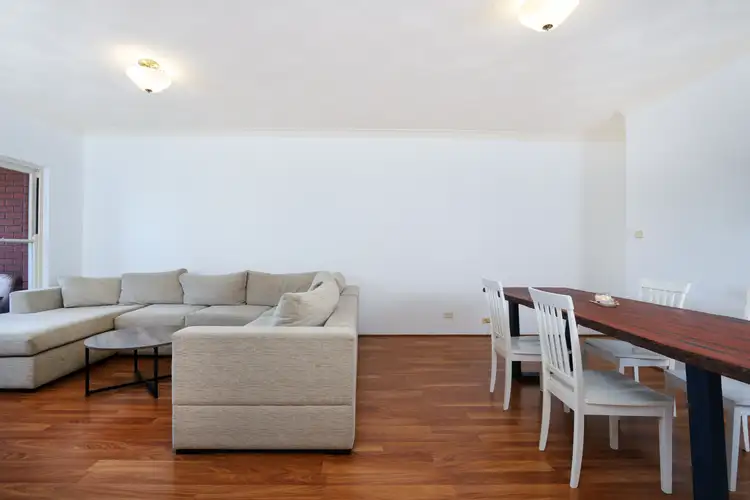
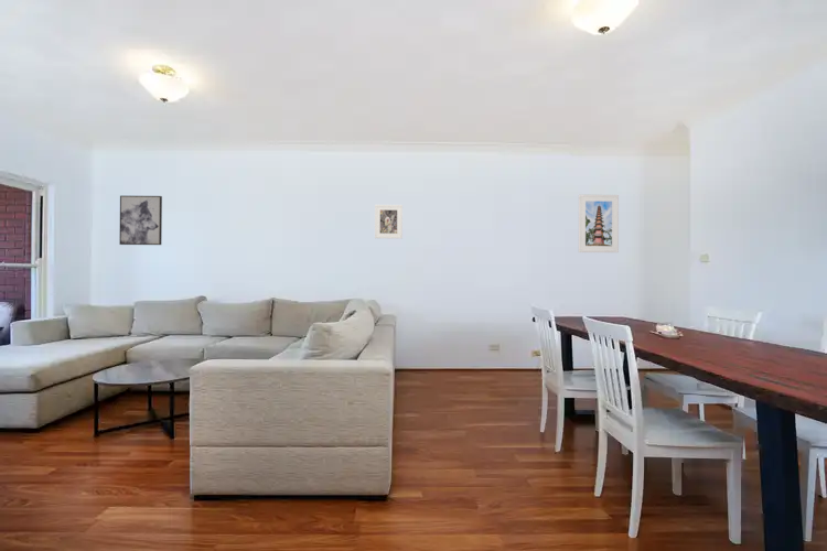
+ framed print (598, 223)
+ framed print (388, 222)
+ wall art (140, 219)
